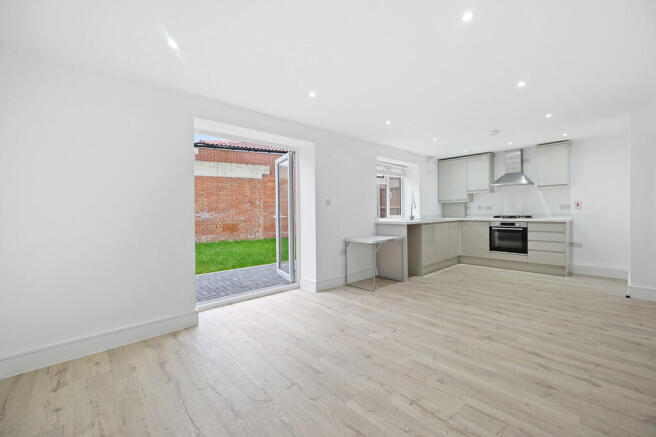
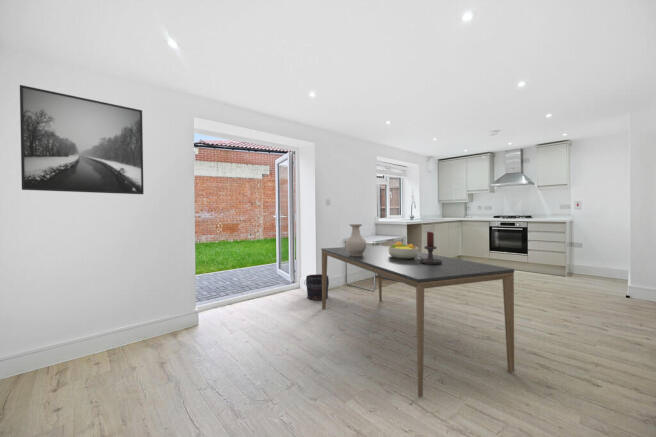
+ candle holder (427, 247)
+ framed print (88, 145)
+ vase (355, 239)
+ fruit bowl (402, 249)
+ dining table (381, 294)
+ bucket (317, 286)
